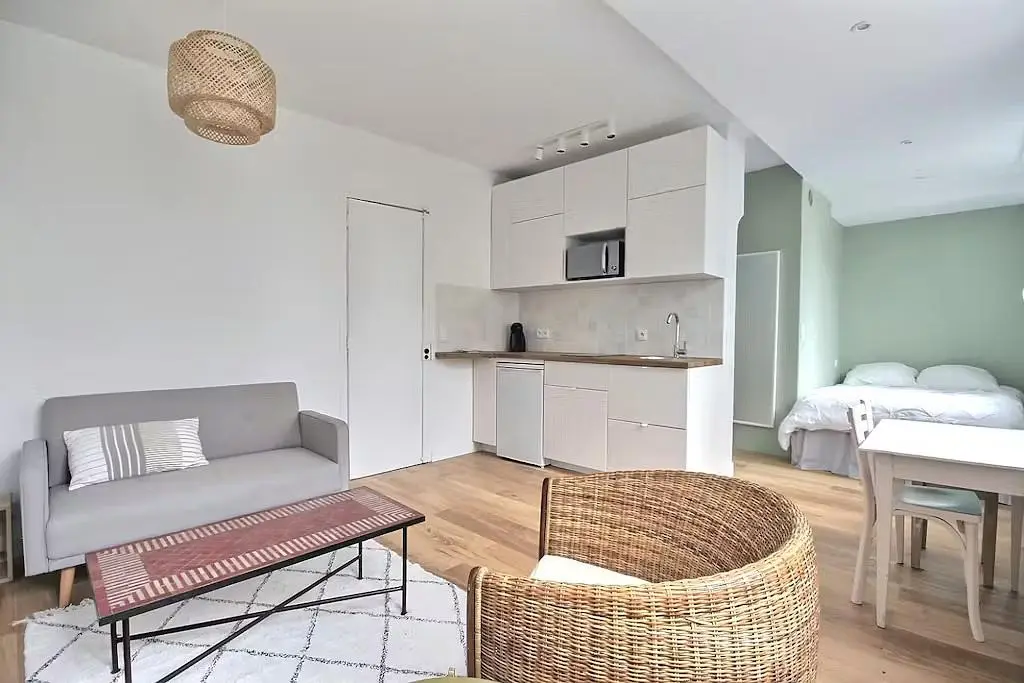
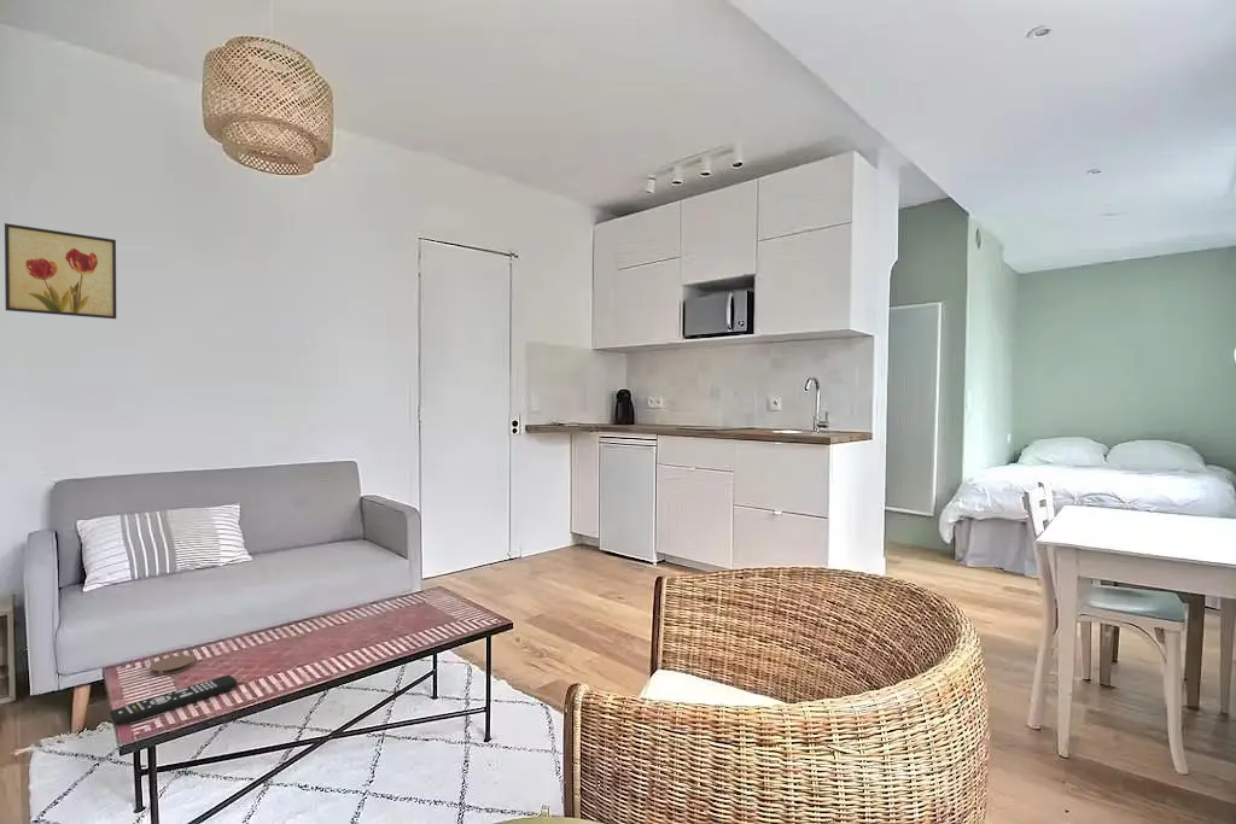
+ wall art (63, 274)
+ coaster (171, 665)
+ remote control (176, 699)
